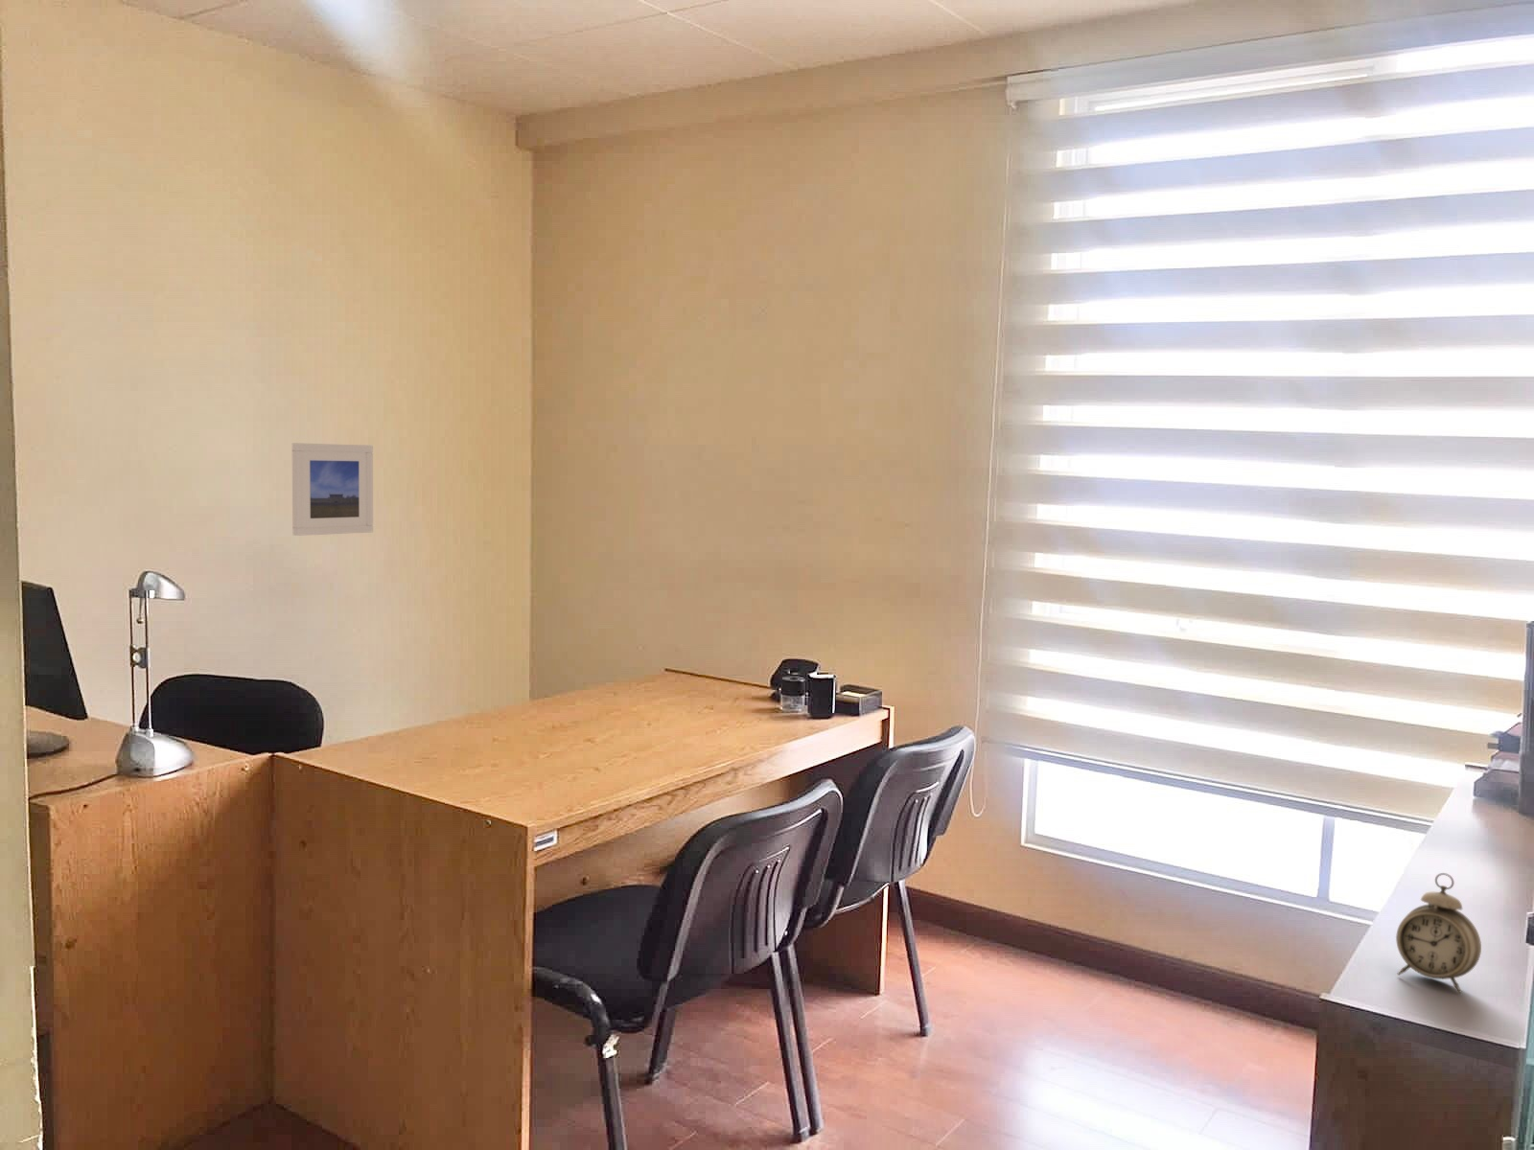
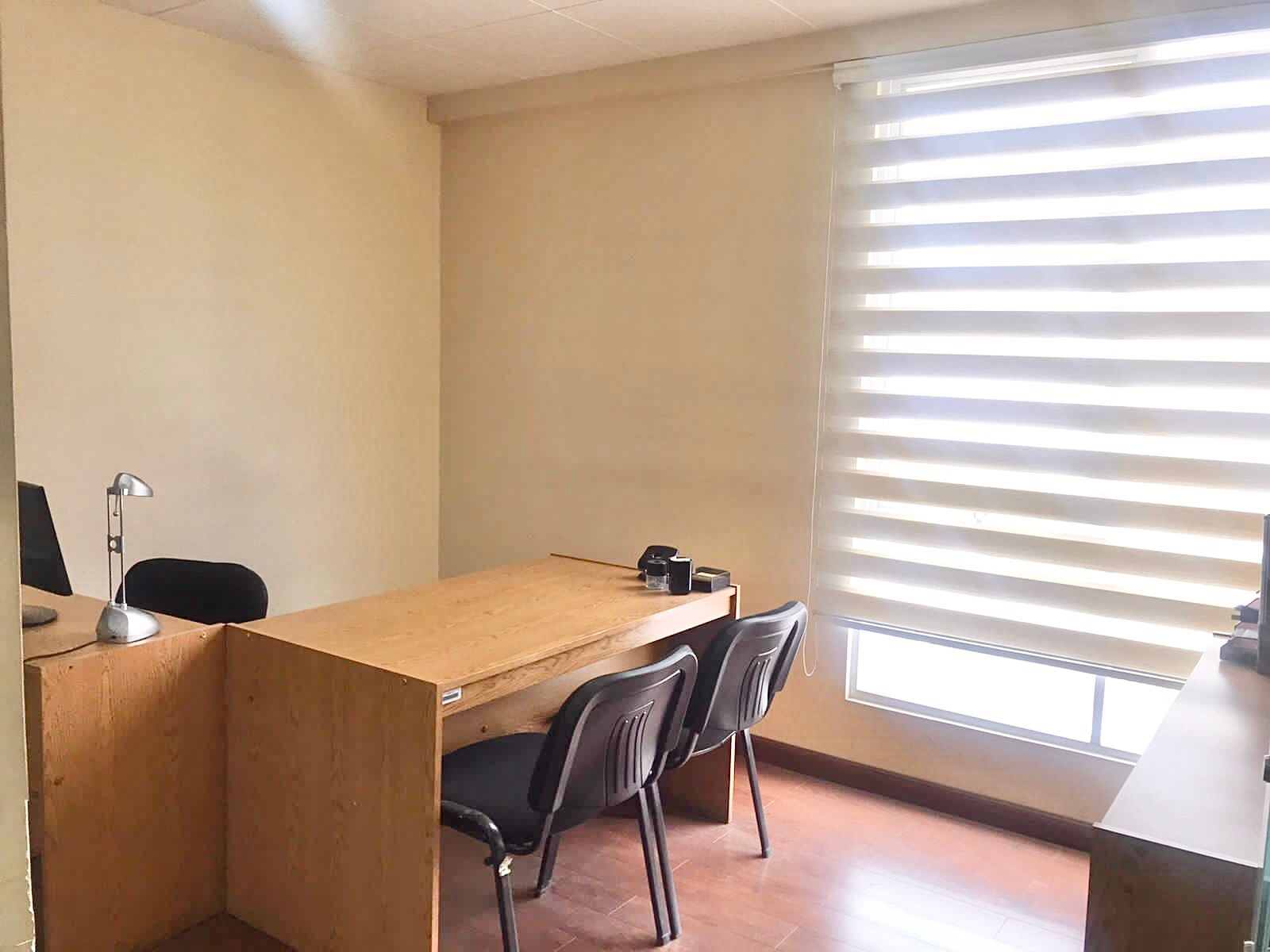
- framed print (333, 489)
- alarm clock (1437, 928)
